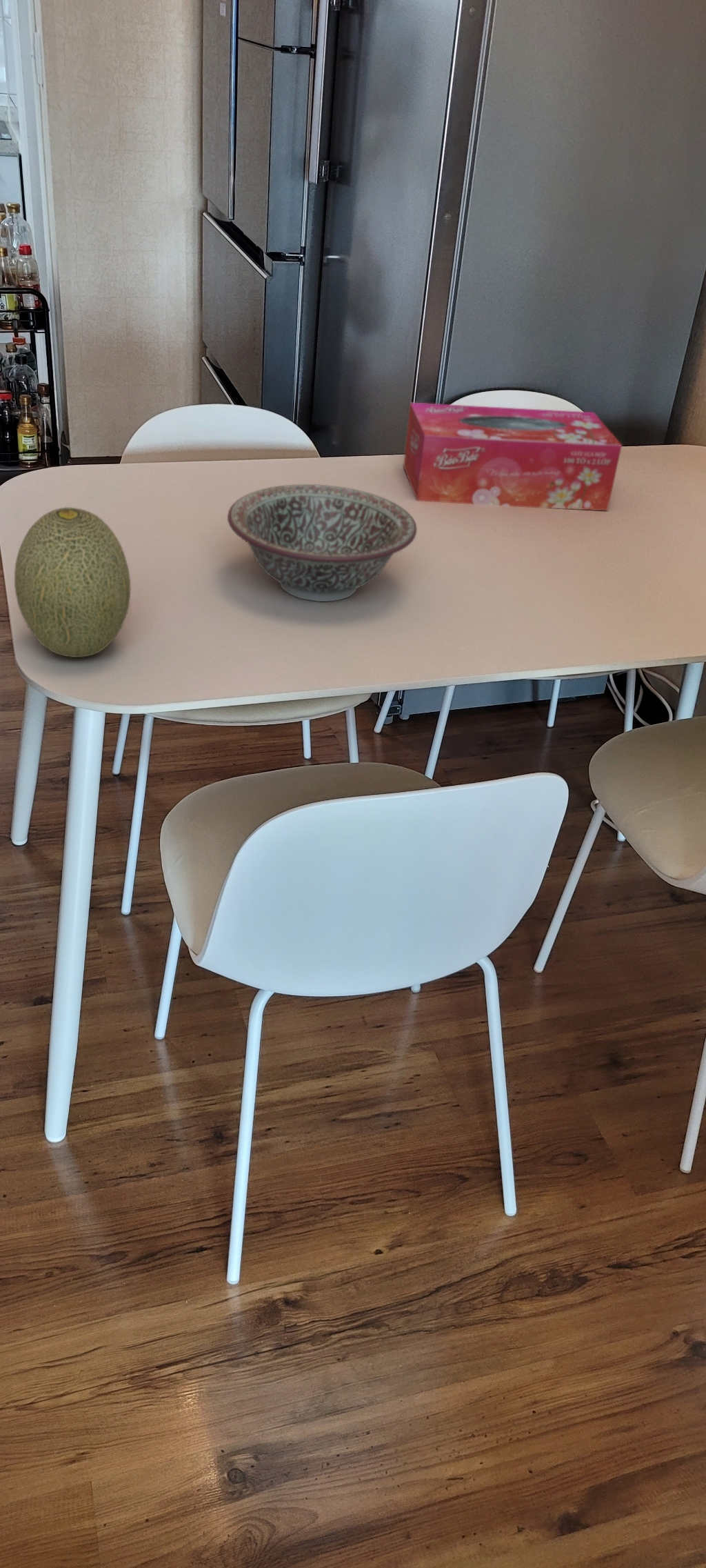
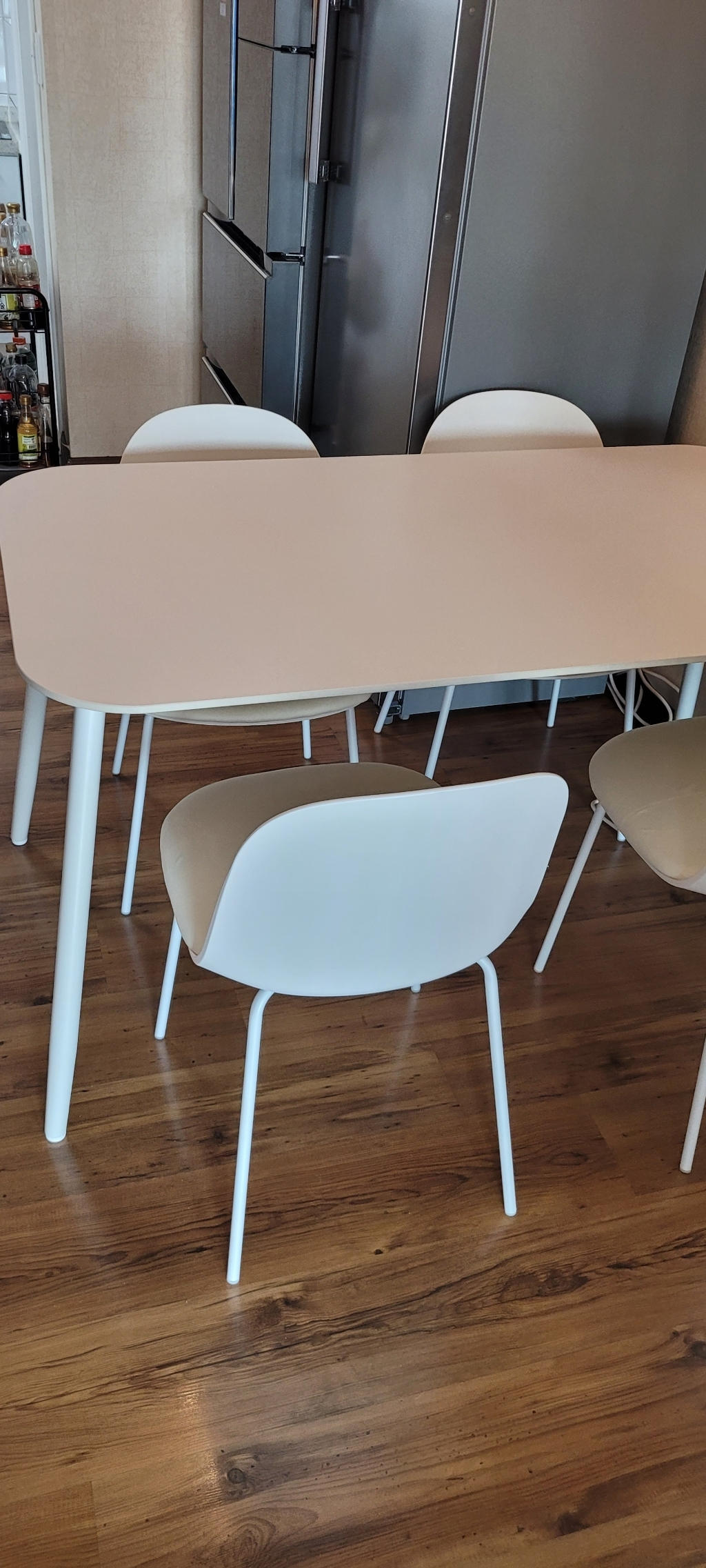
- decorative bowl (320, 552)
- fruit (73, 582)
- tissue box (508, 456)
